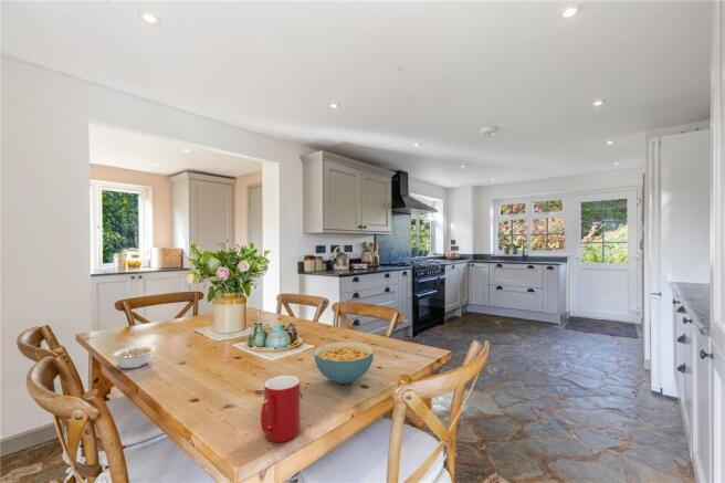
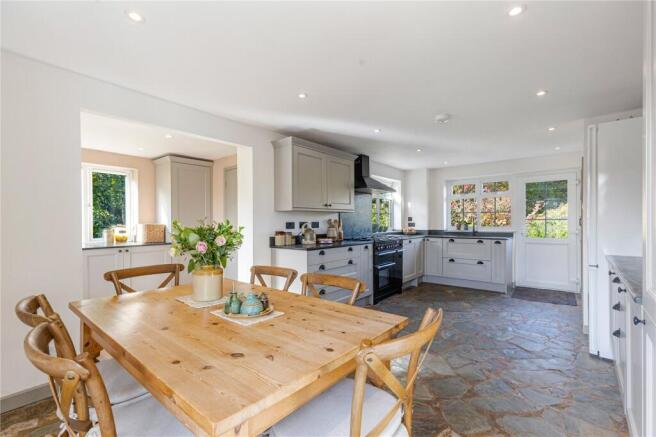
- legume (135, 356)
- cereal bowl (344, 365)
- cup (276, 410)
